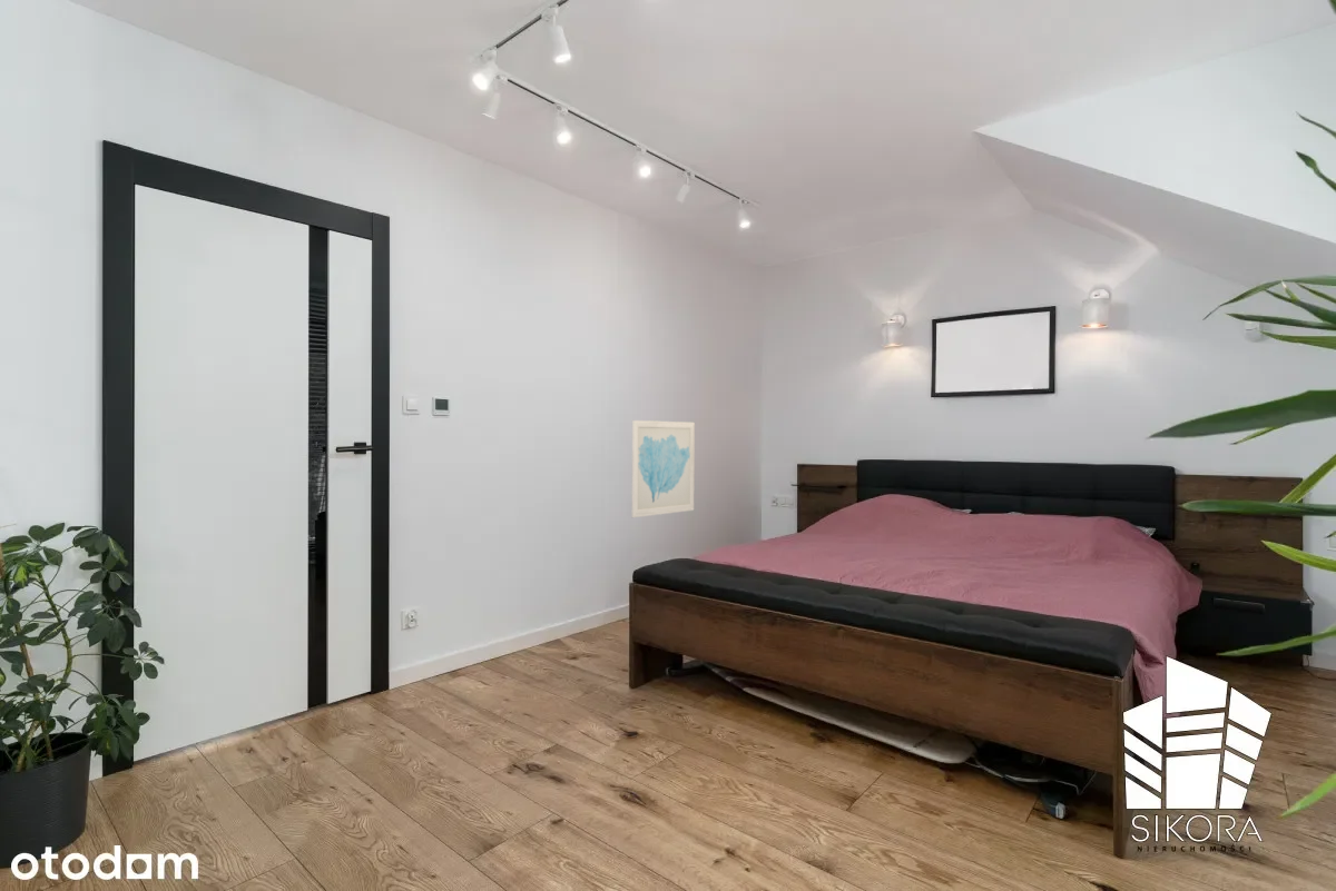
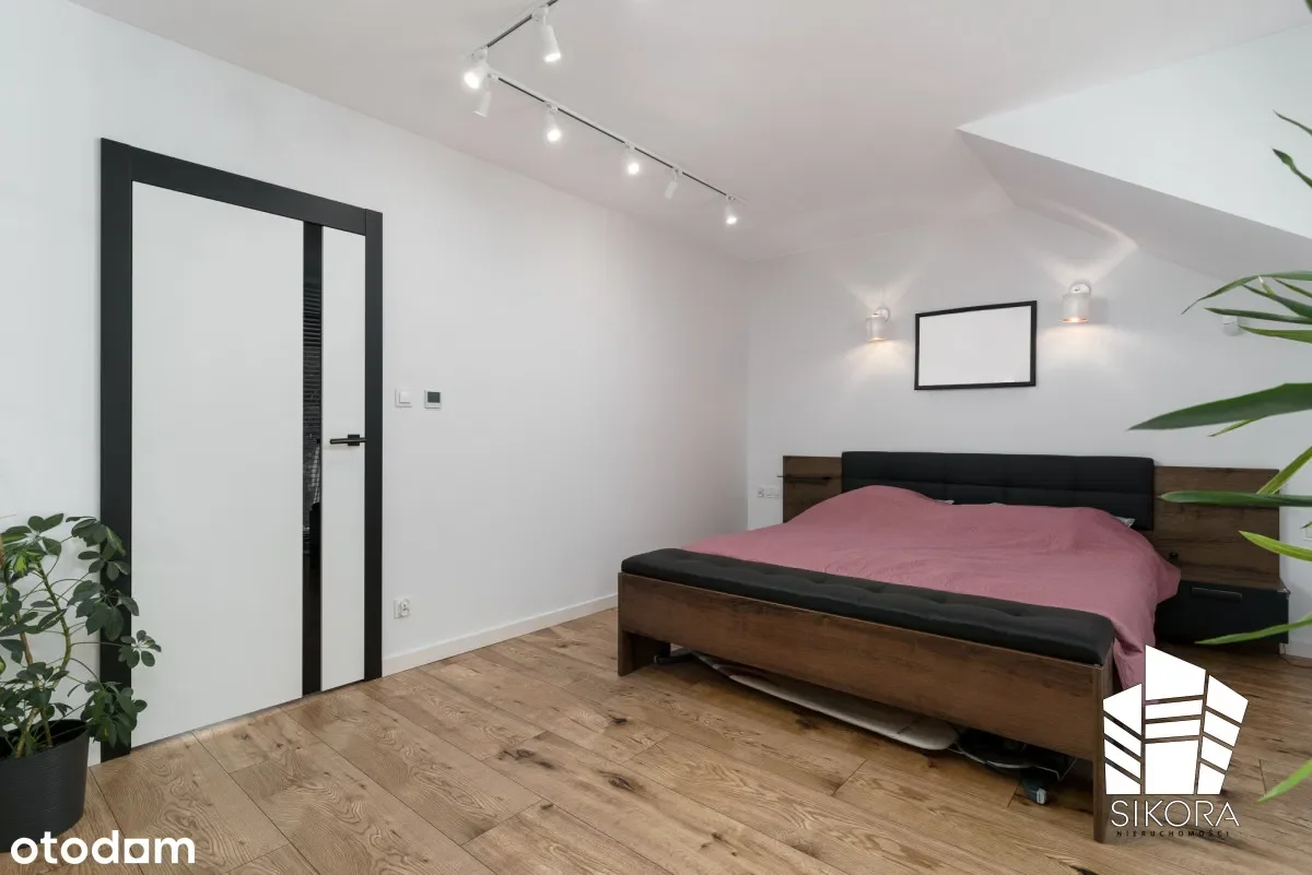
- wall art (664, 467)
